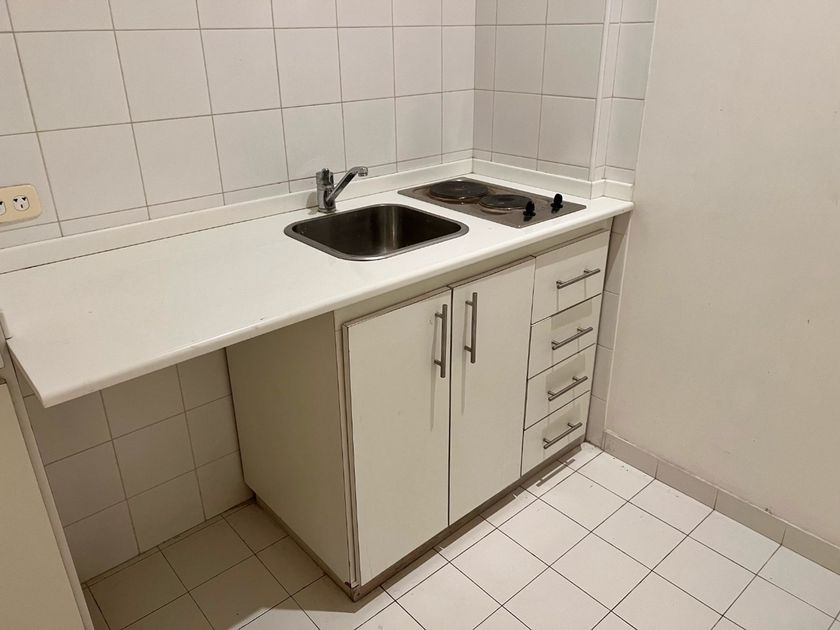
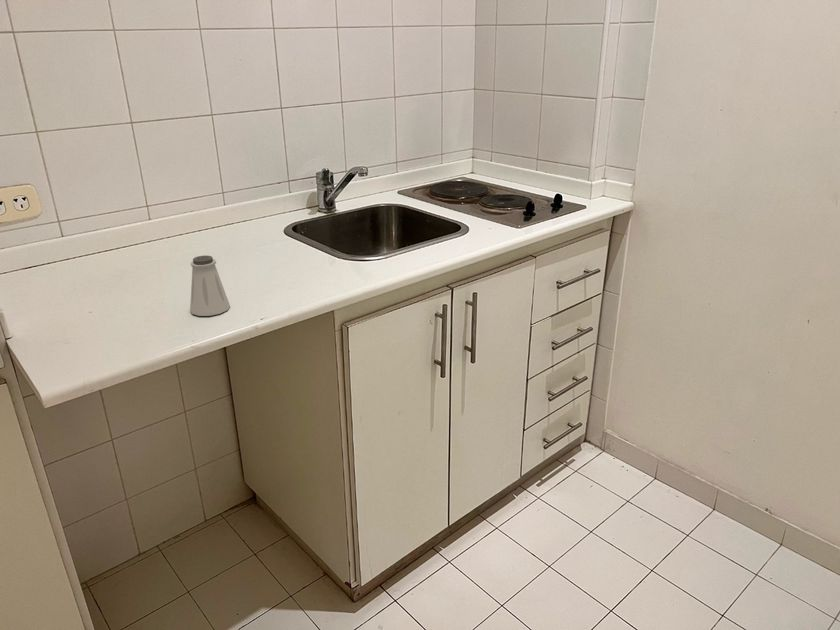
+ saltshaker (206, 283)
